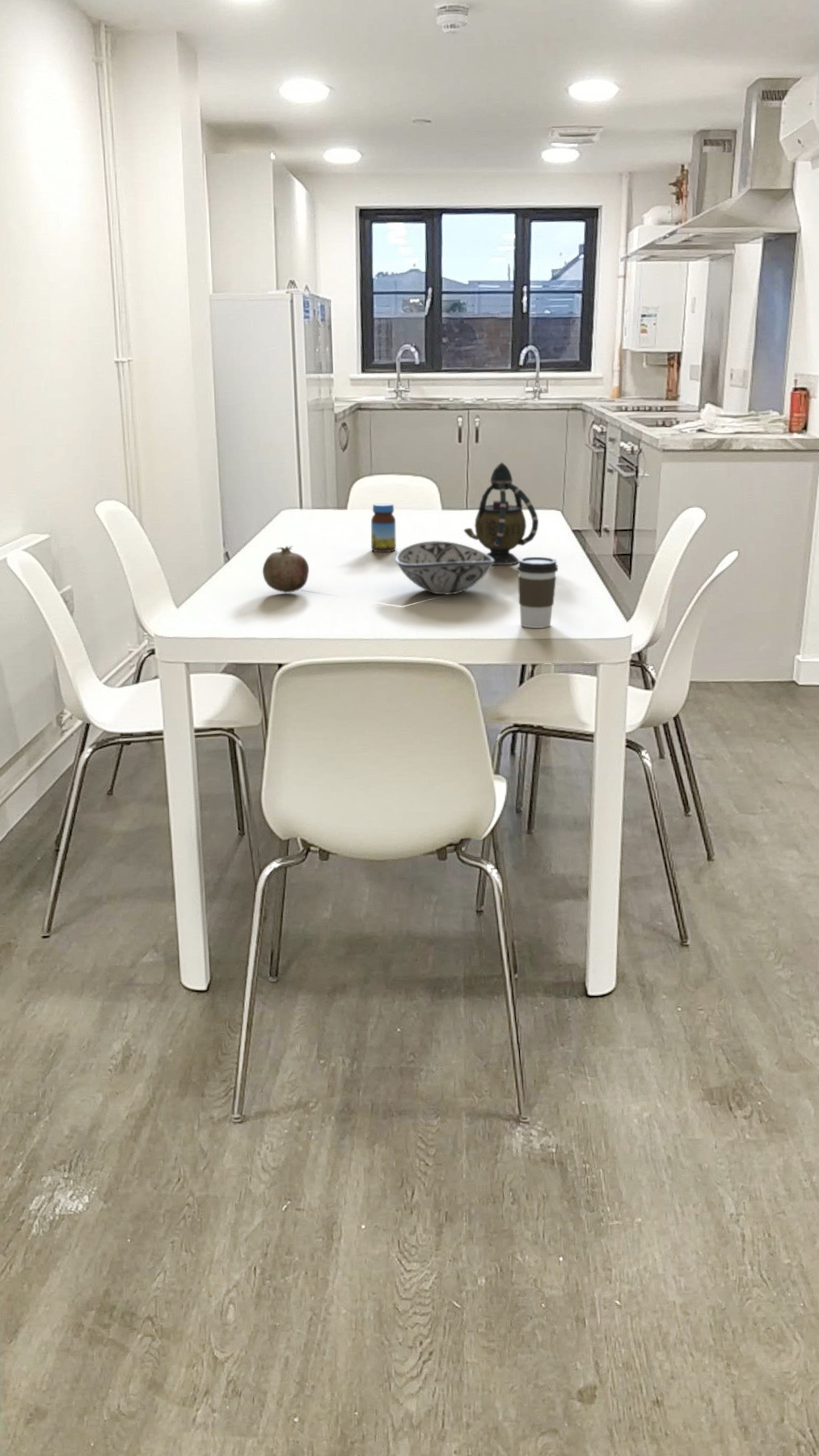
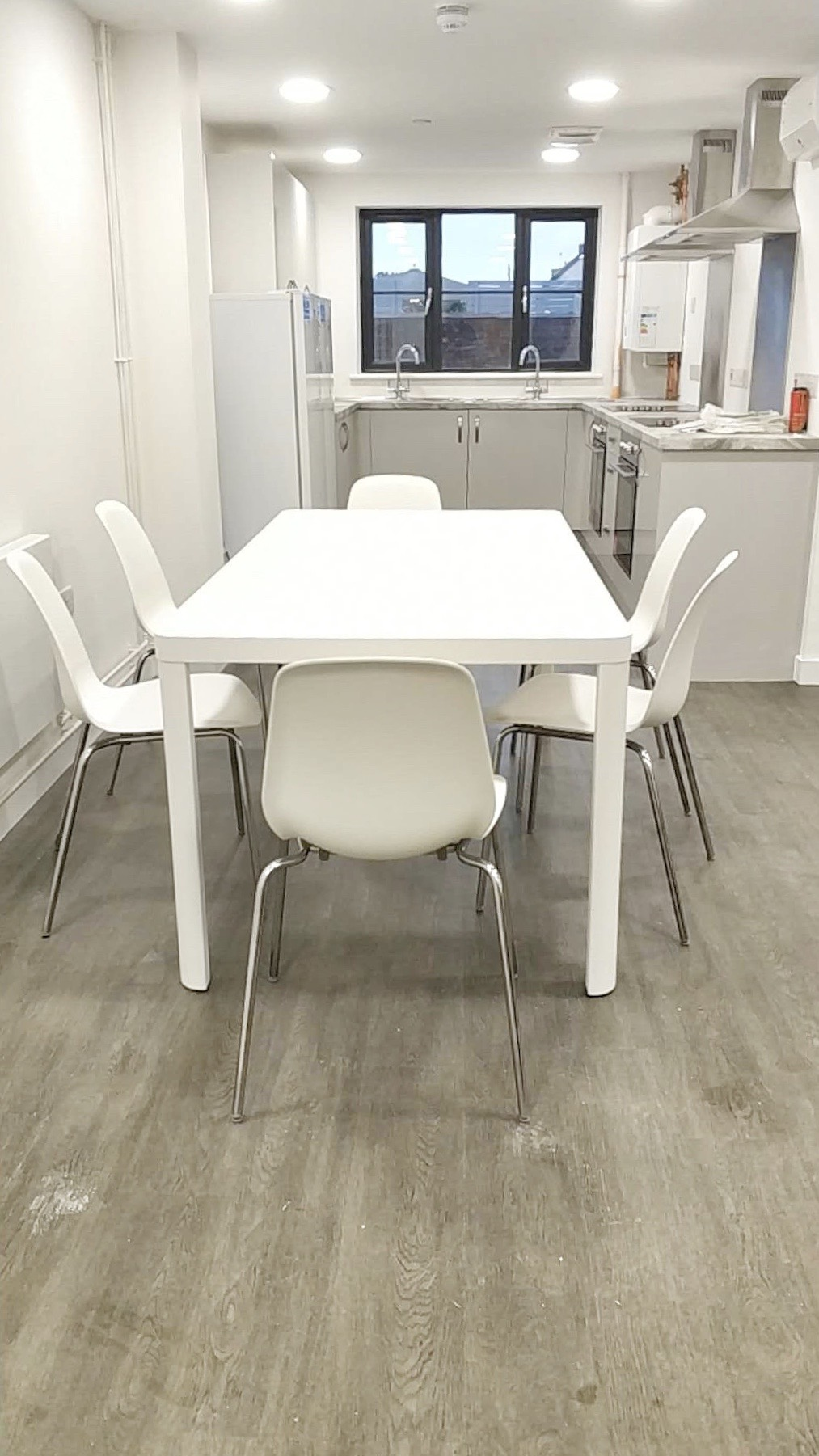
- coffee cup (536, 593)
- teapot (492, 510)
- jar (383, 527)
- decorative bowl (444, 571)
- fruit (285, 569)
